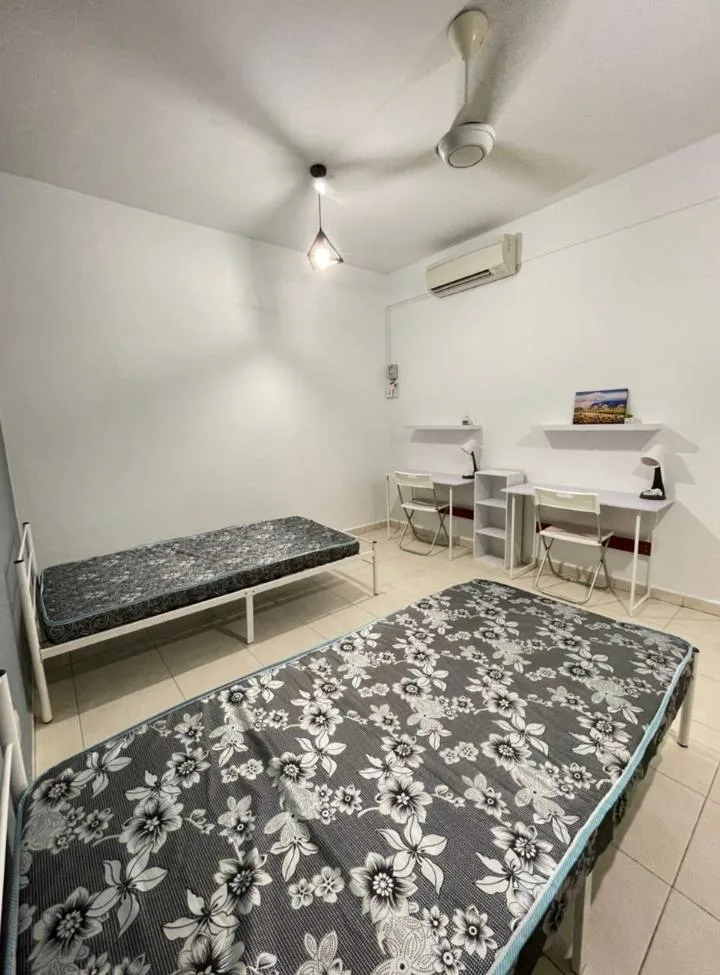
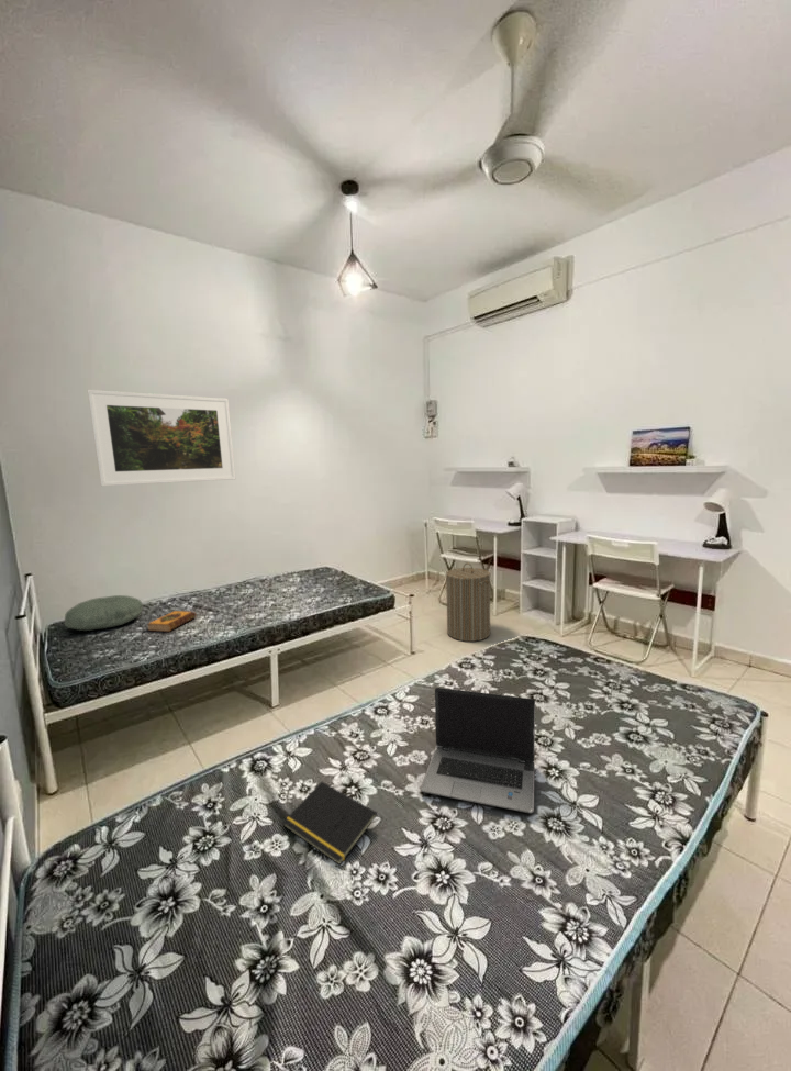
+ pillow (104, 611)
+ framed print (168, 438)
+ laptop computer (479, 745)
+ hardback book (172, 621)
+ notepad (330, 818)
+ laundry hamper (468, 598)
